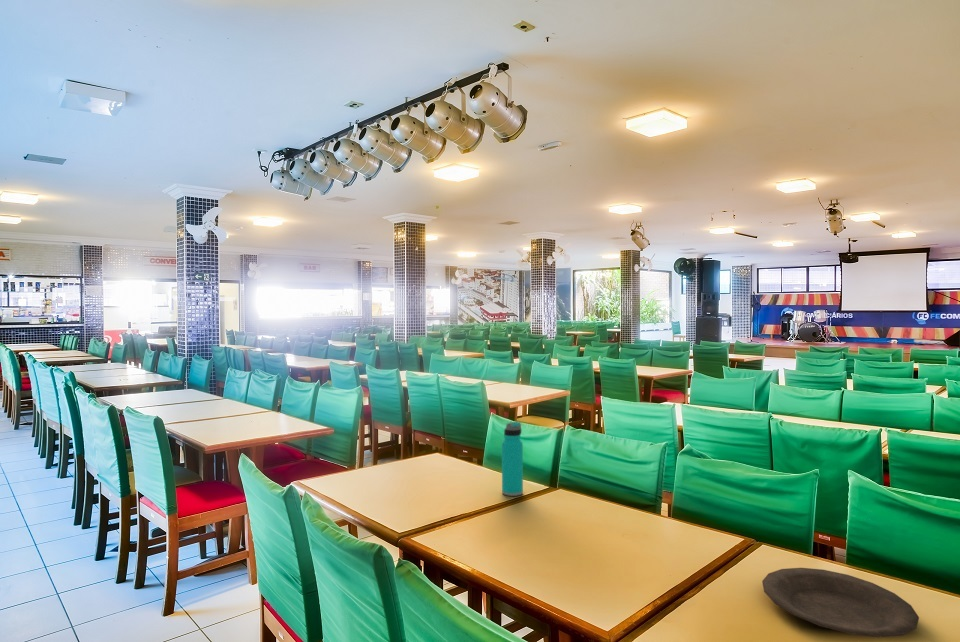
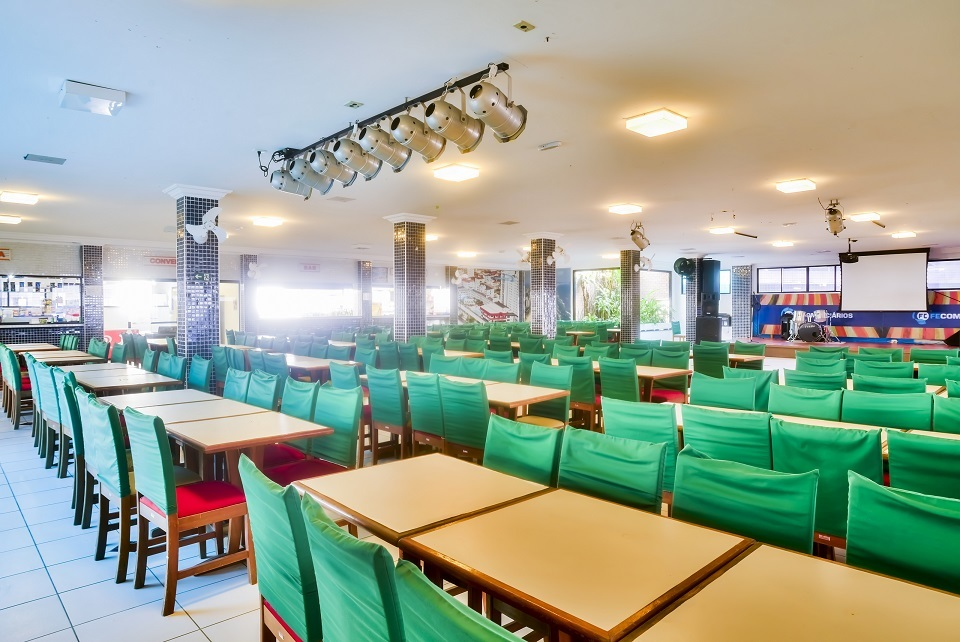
- plate (835, 603)
- water bottle (512, 457)
